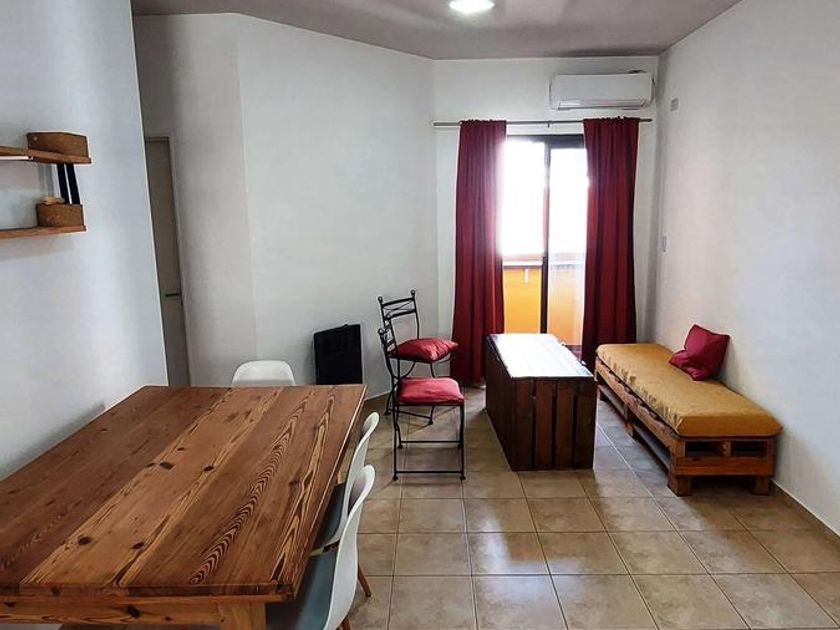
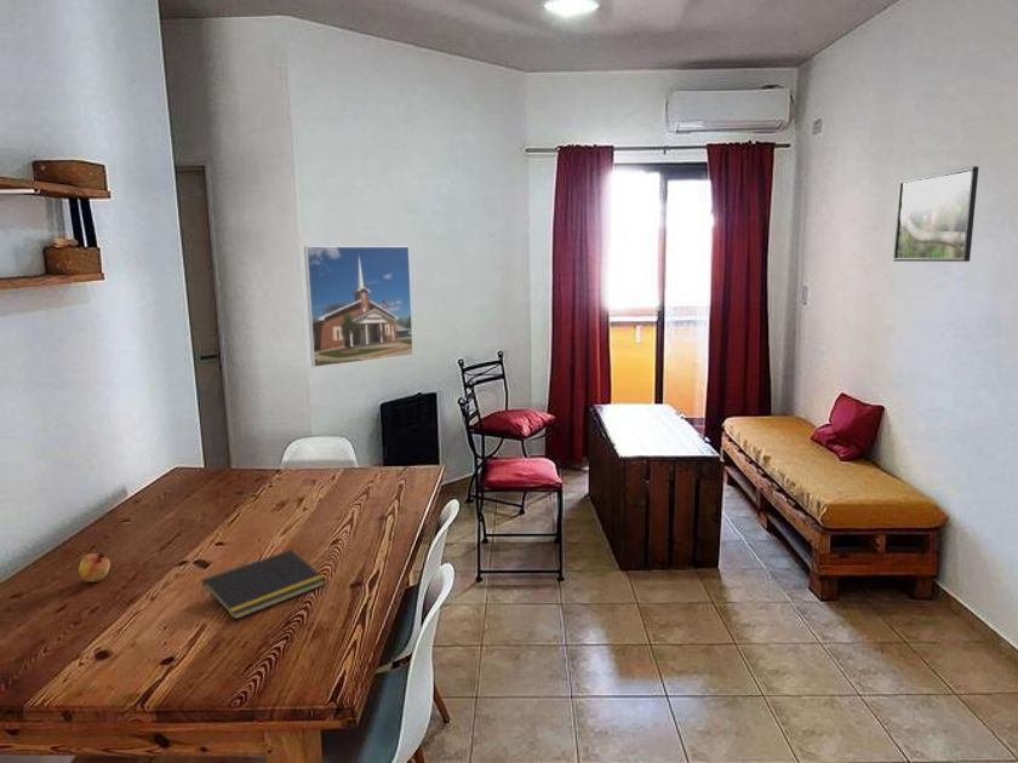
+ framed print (932, 218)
+ notepad (264, 581)
+ fruit (93, 566)
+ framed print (361, 304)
